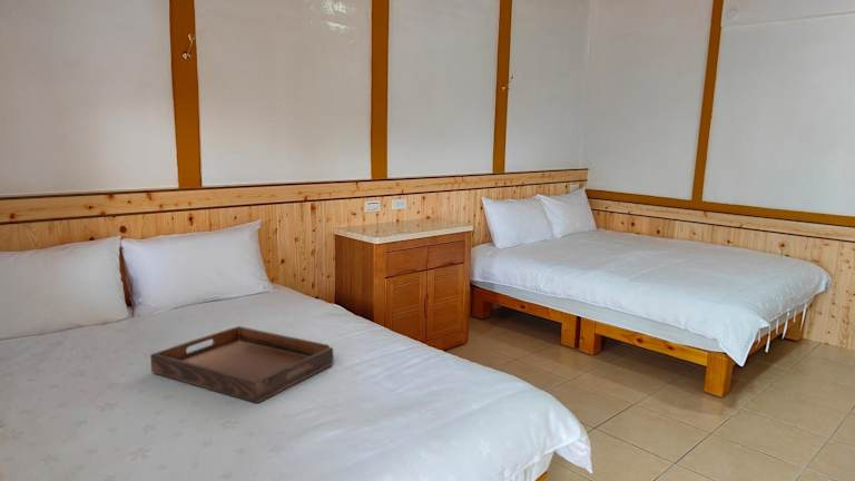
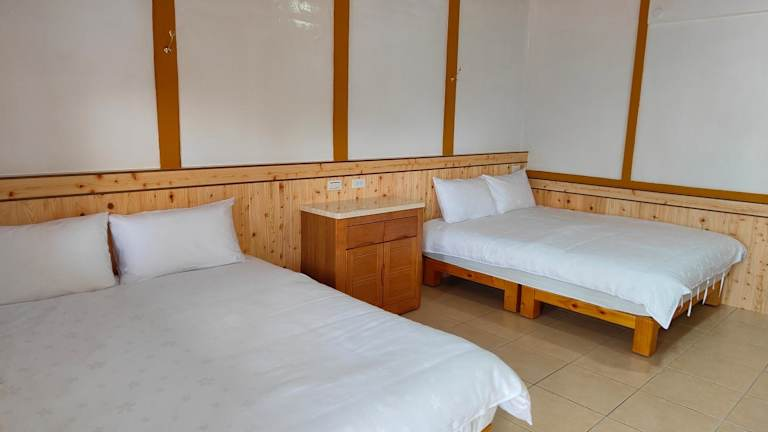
- serving tray (246, 359)
